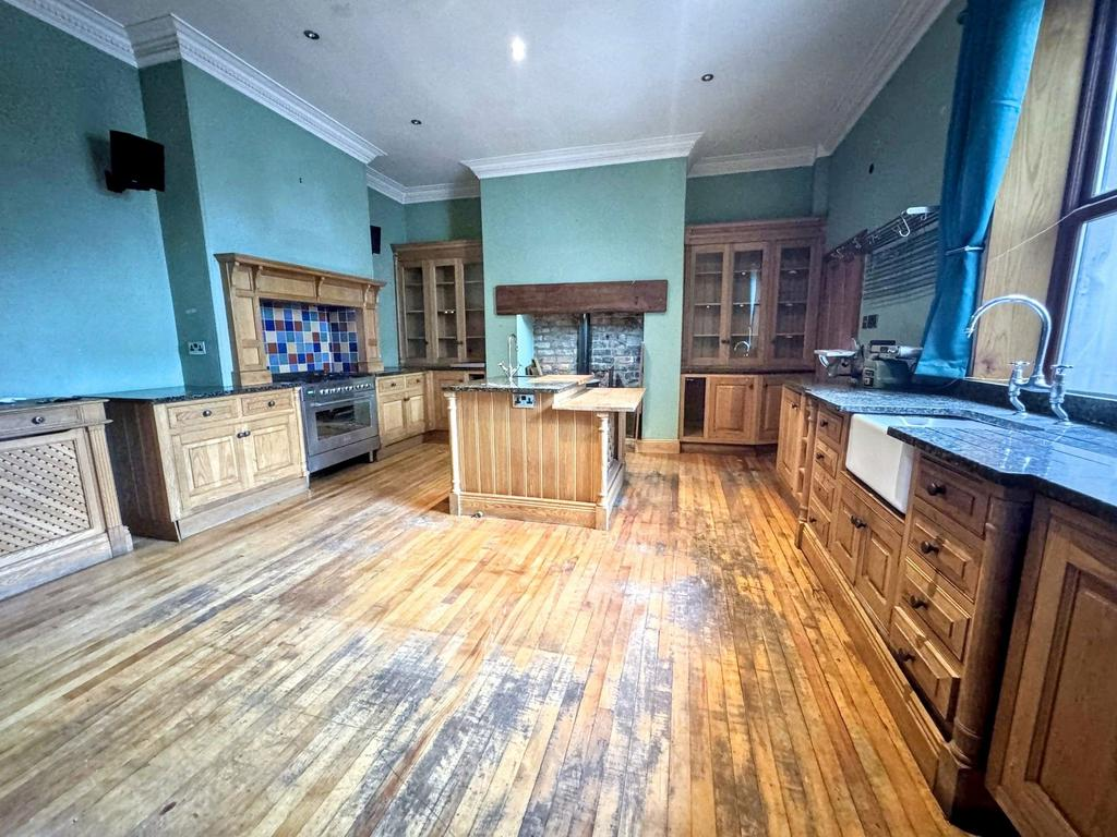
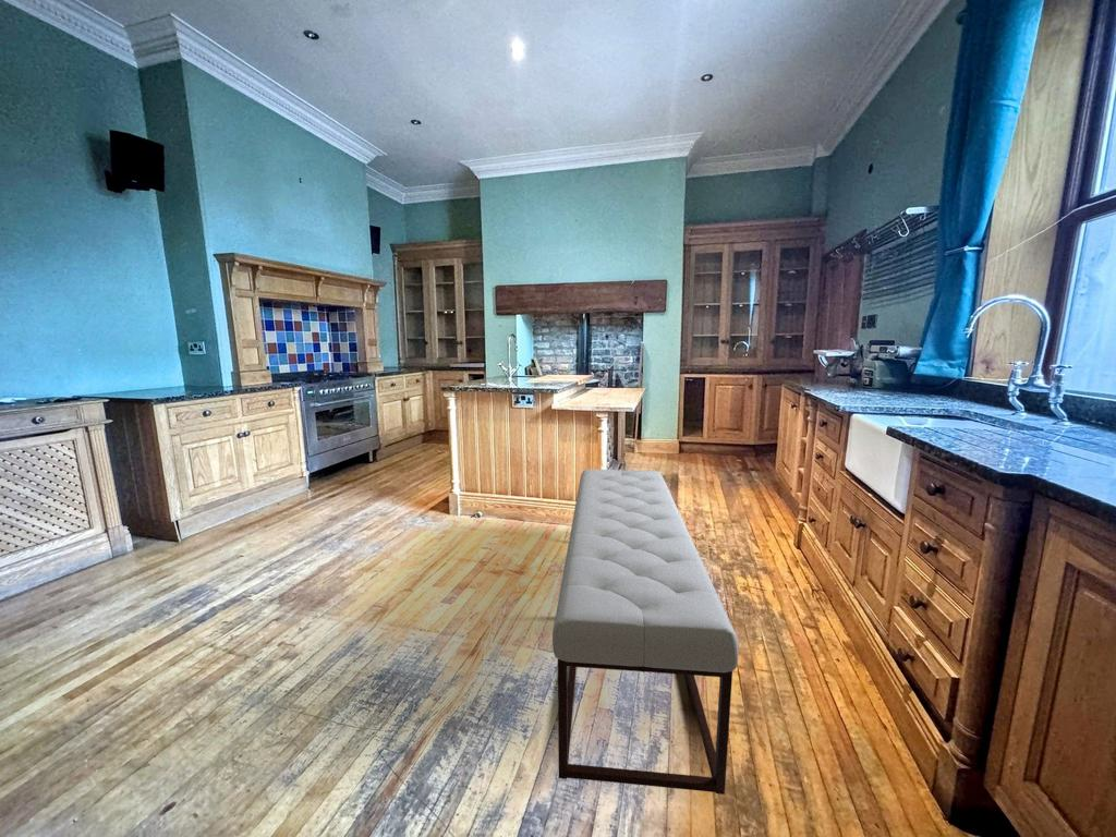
+ bench (627, 569)
